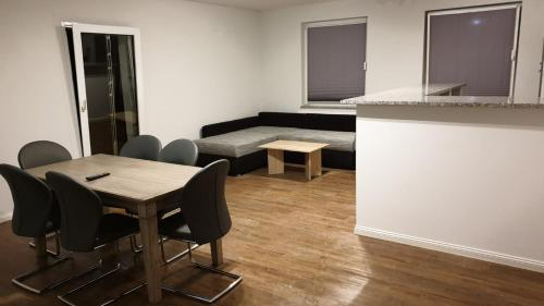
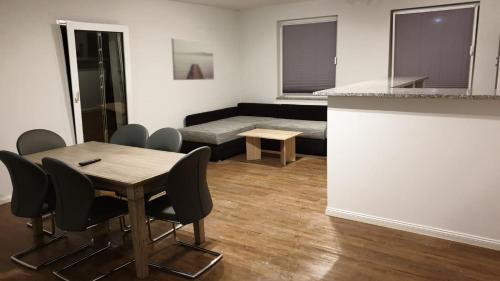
+ wall art (194, 60)
